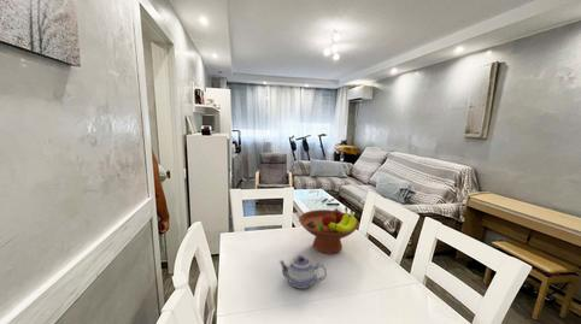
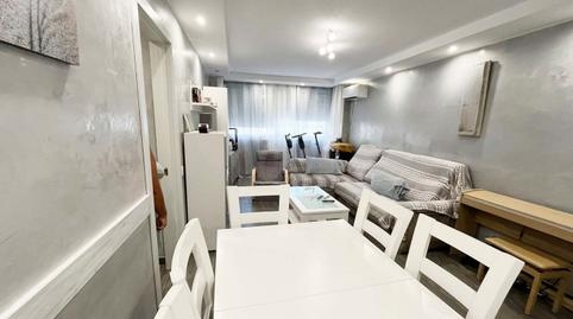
- teapot (301, 269)
- fruit bowl (328, 228)
